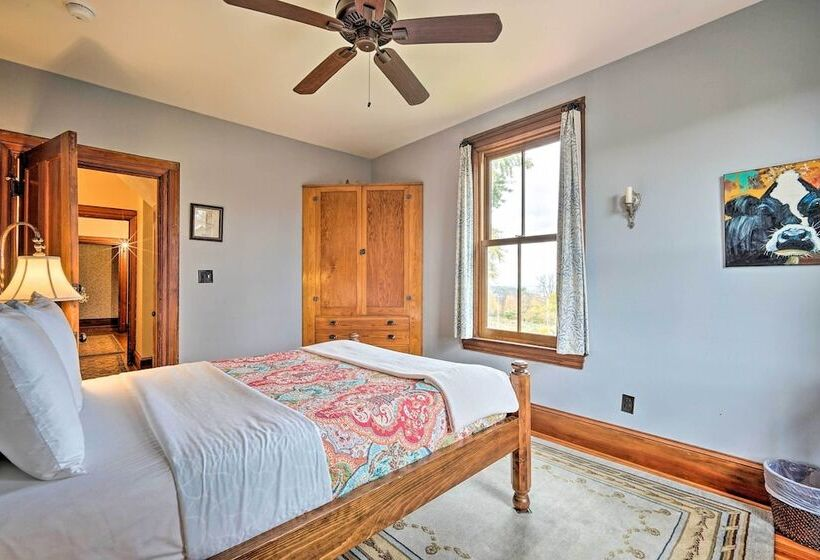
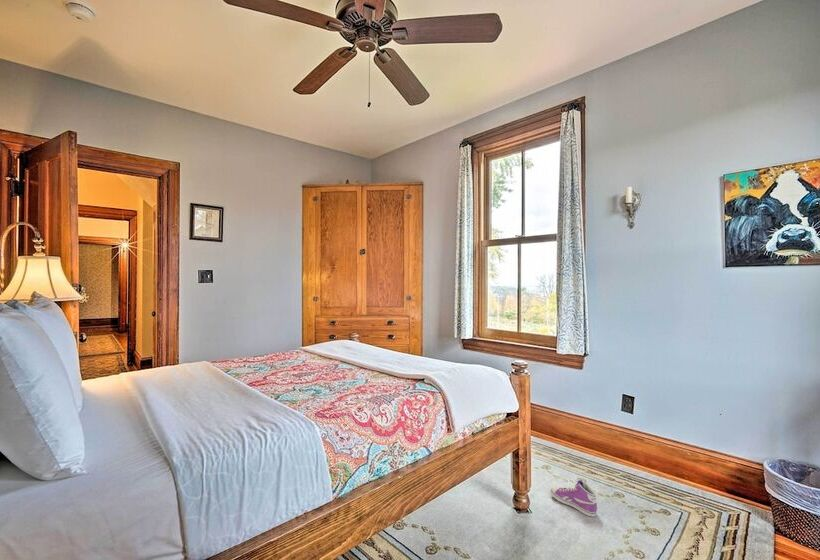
+ sneaker (573, 490)
